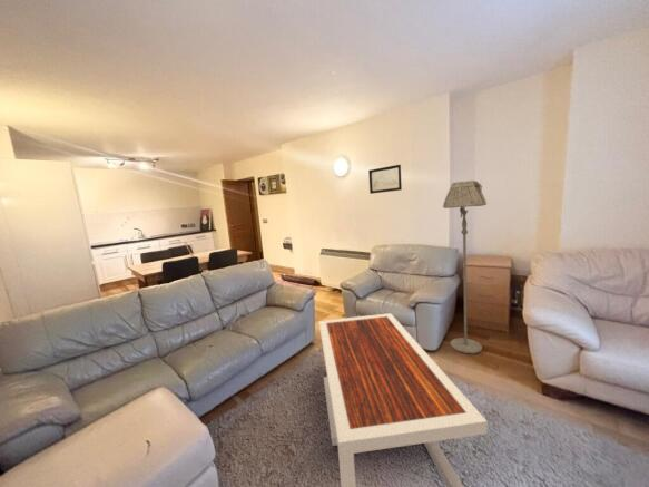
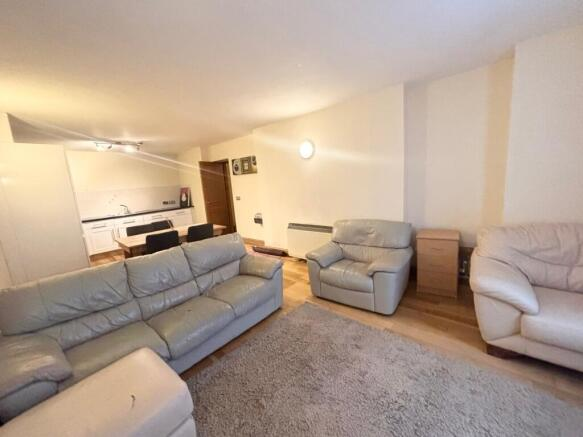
- floor lamp (464, 266)
- coffee table (376, 395)
- wall art (384, 179)
